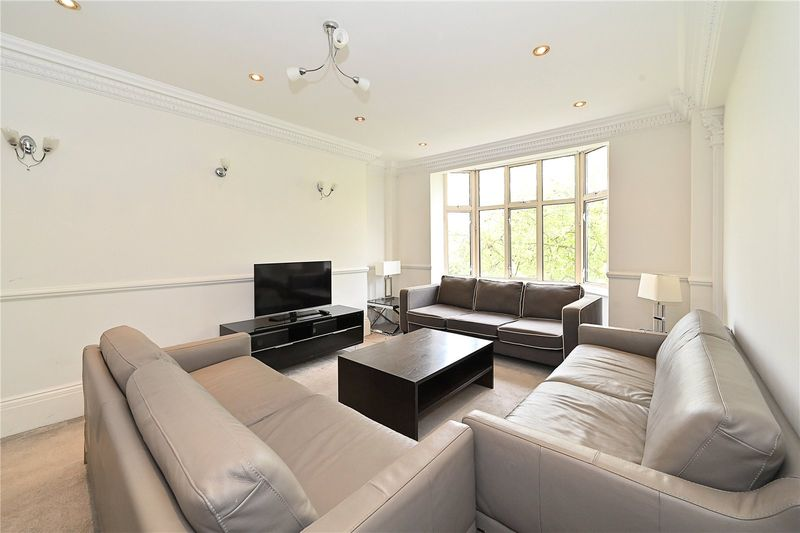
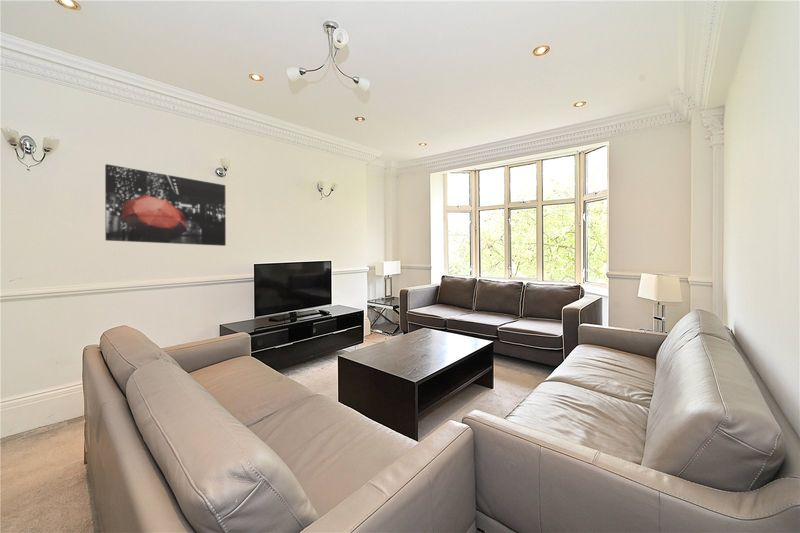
+ wall art (172, 209)
